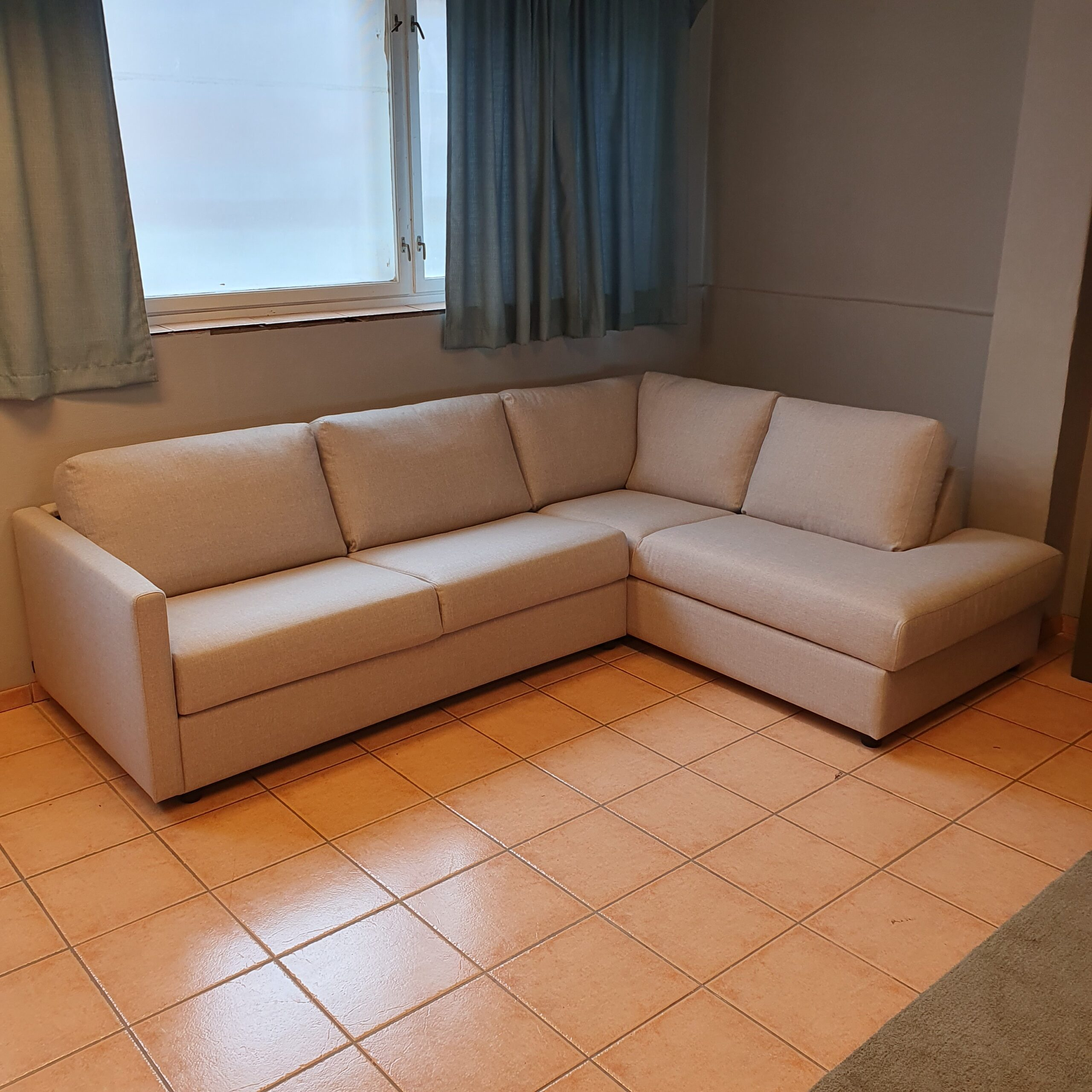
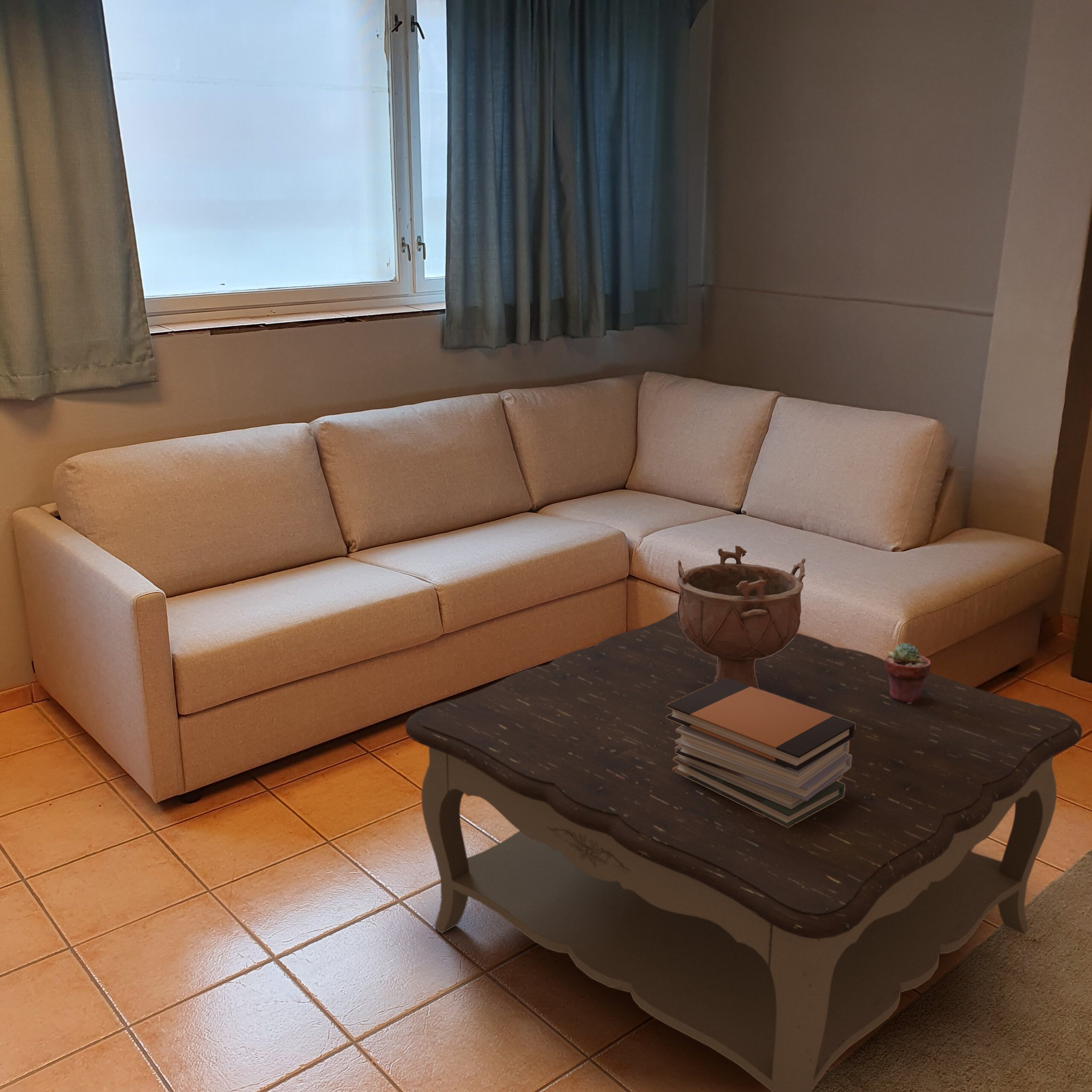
+ book stack (759, 748)
+ potted succulent (907, 670)
+ coffee table (736, 824)
+ decorative bowl (739, 628)
